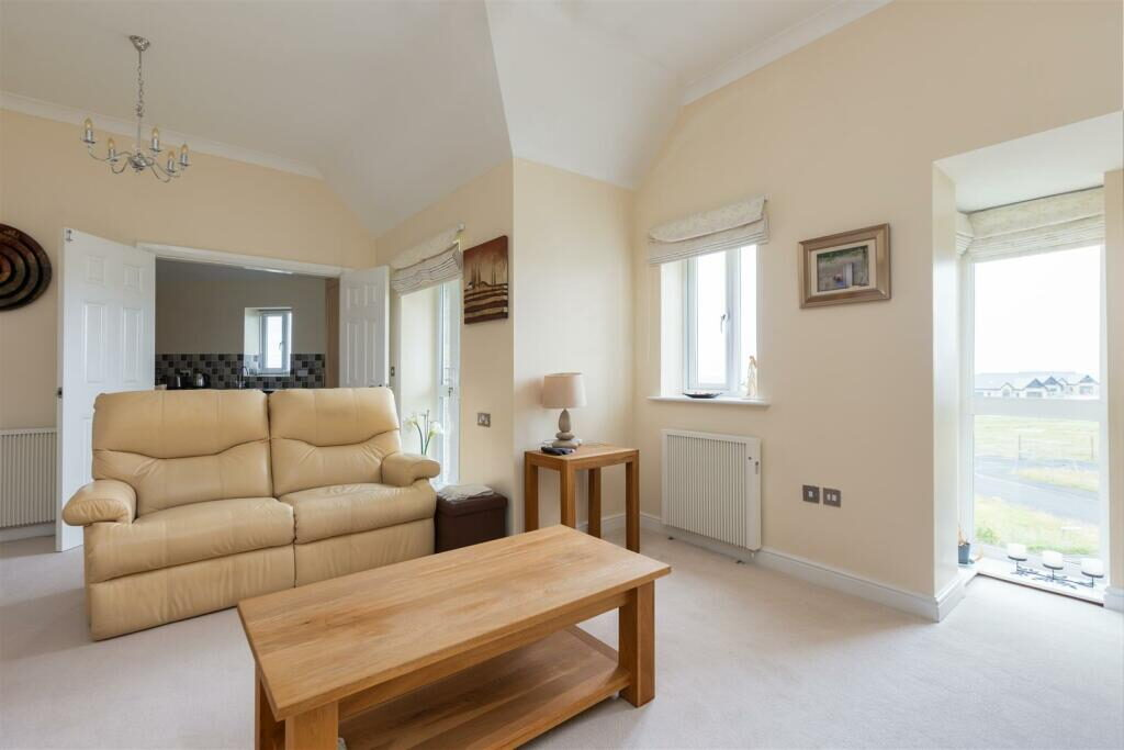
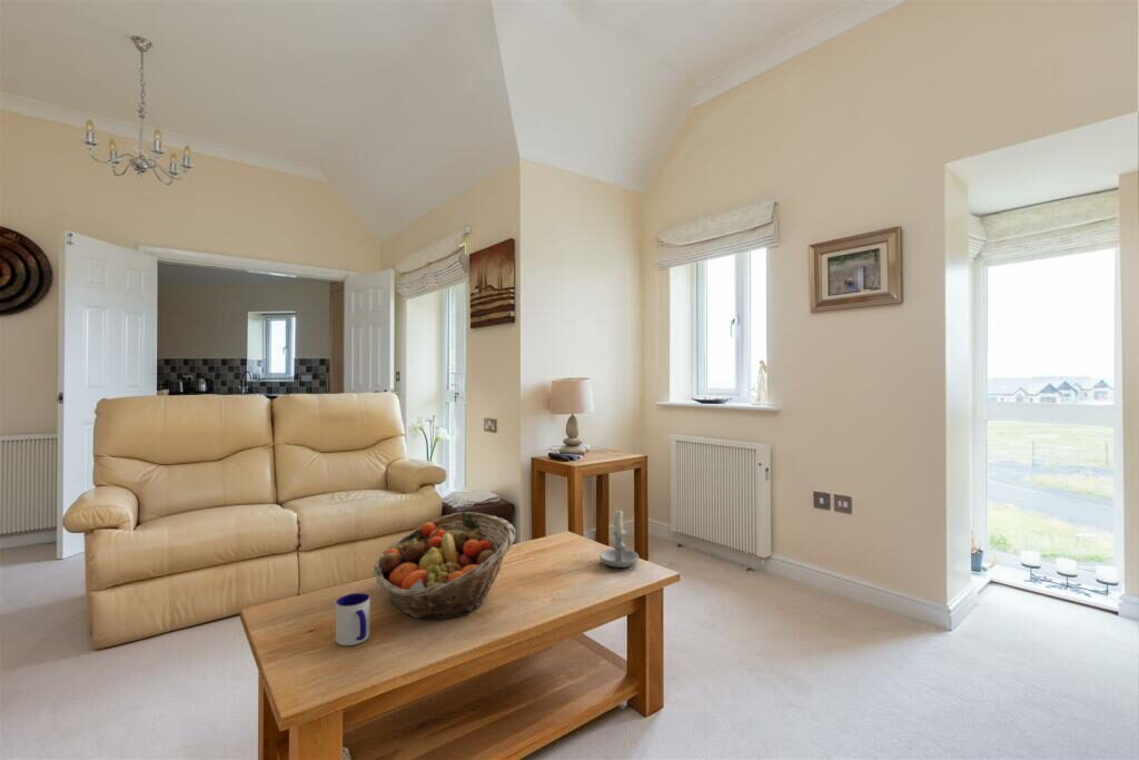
+ mug (355, 620)
+ candle (618, 535)
+ fruit basket (445, 560)
